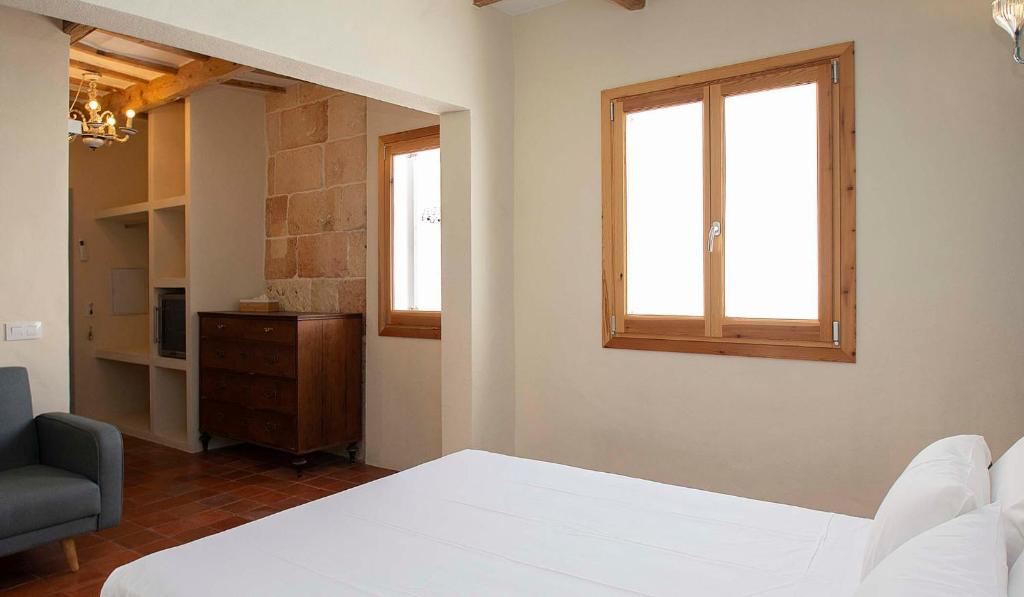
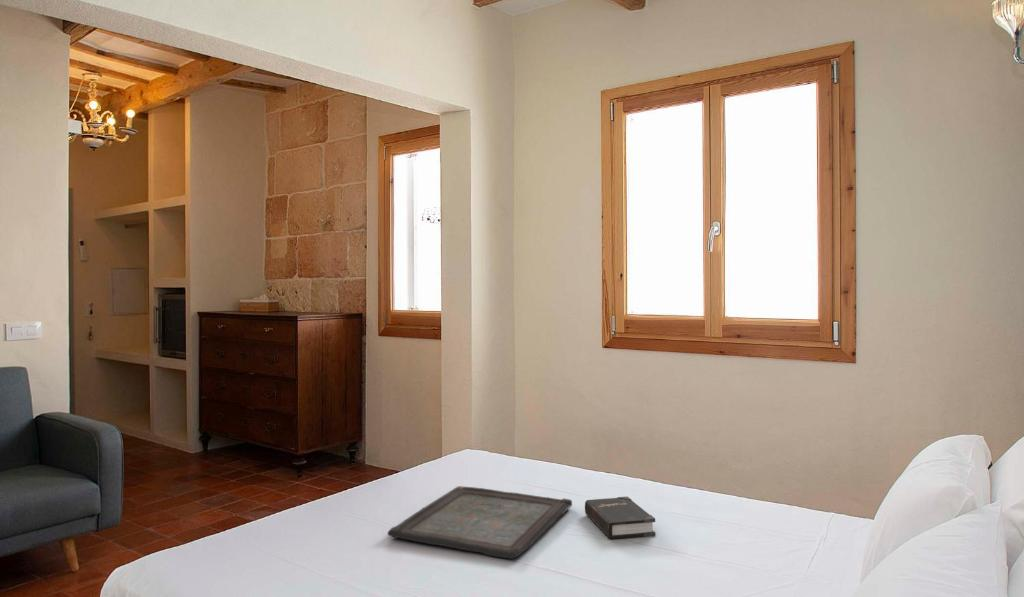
+ hardback book (618, 517)
+ serving tray (483, 516)
